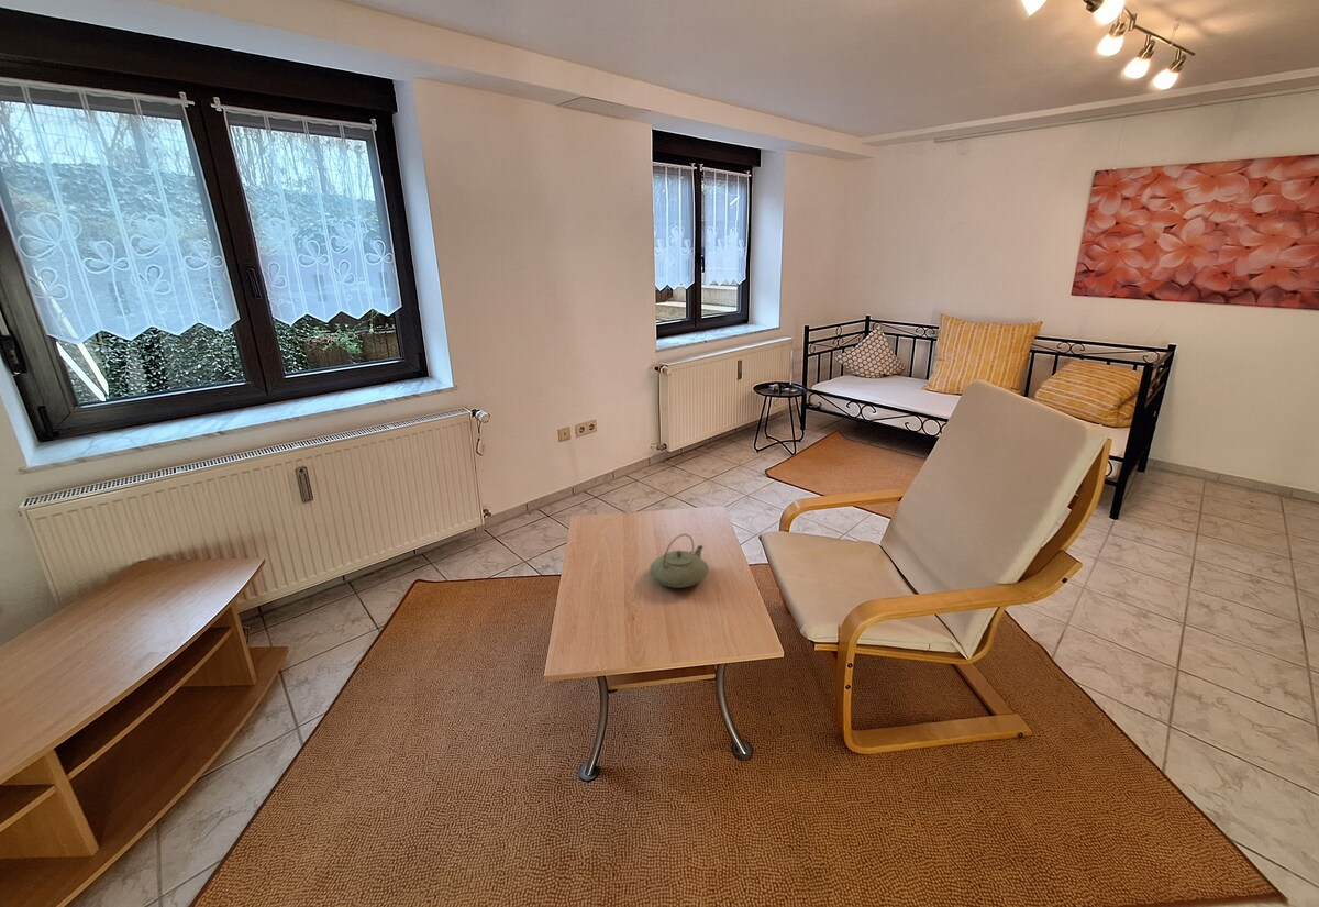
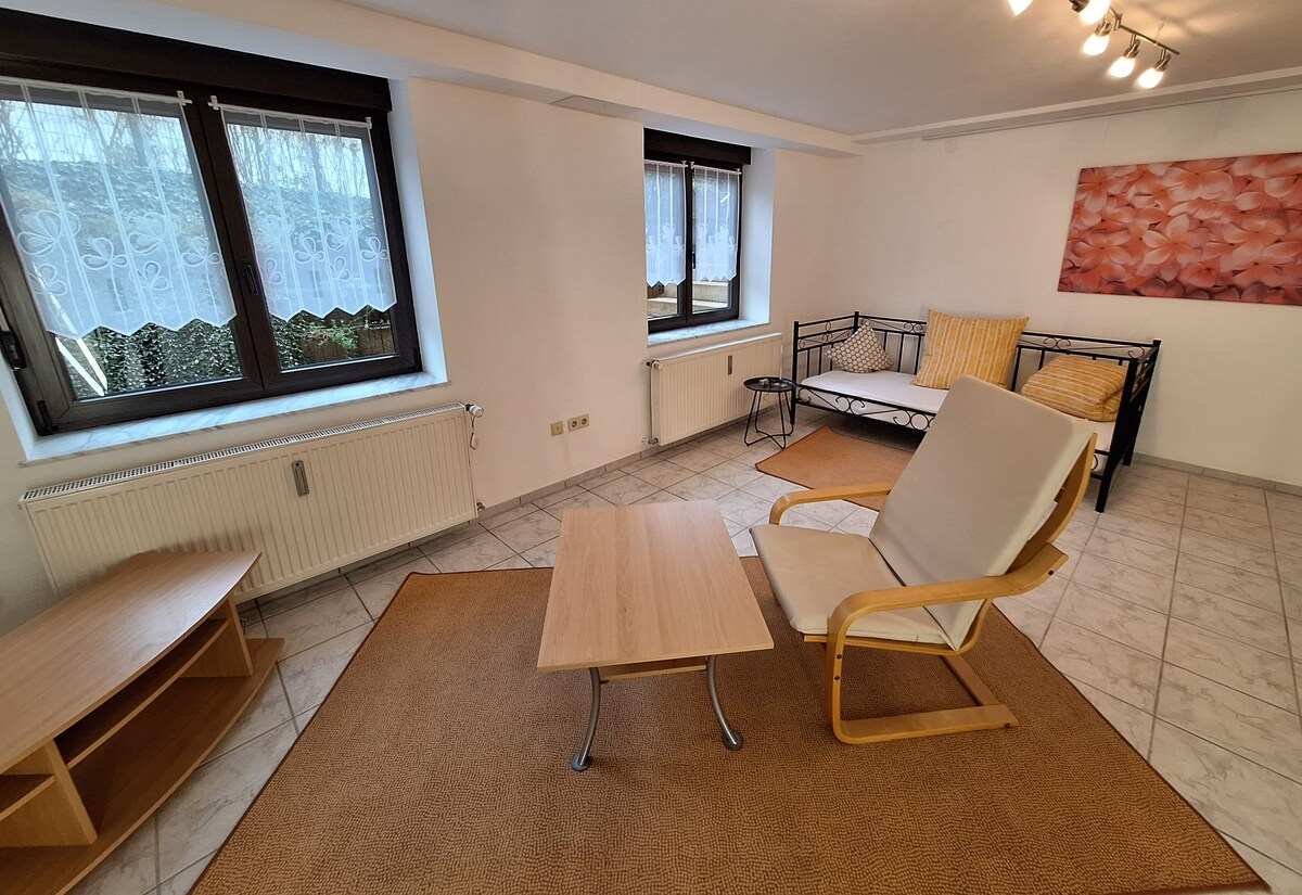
- teapot (681, 555)
